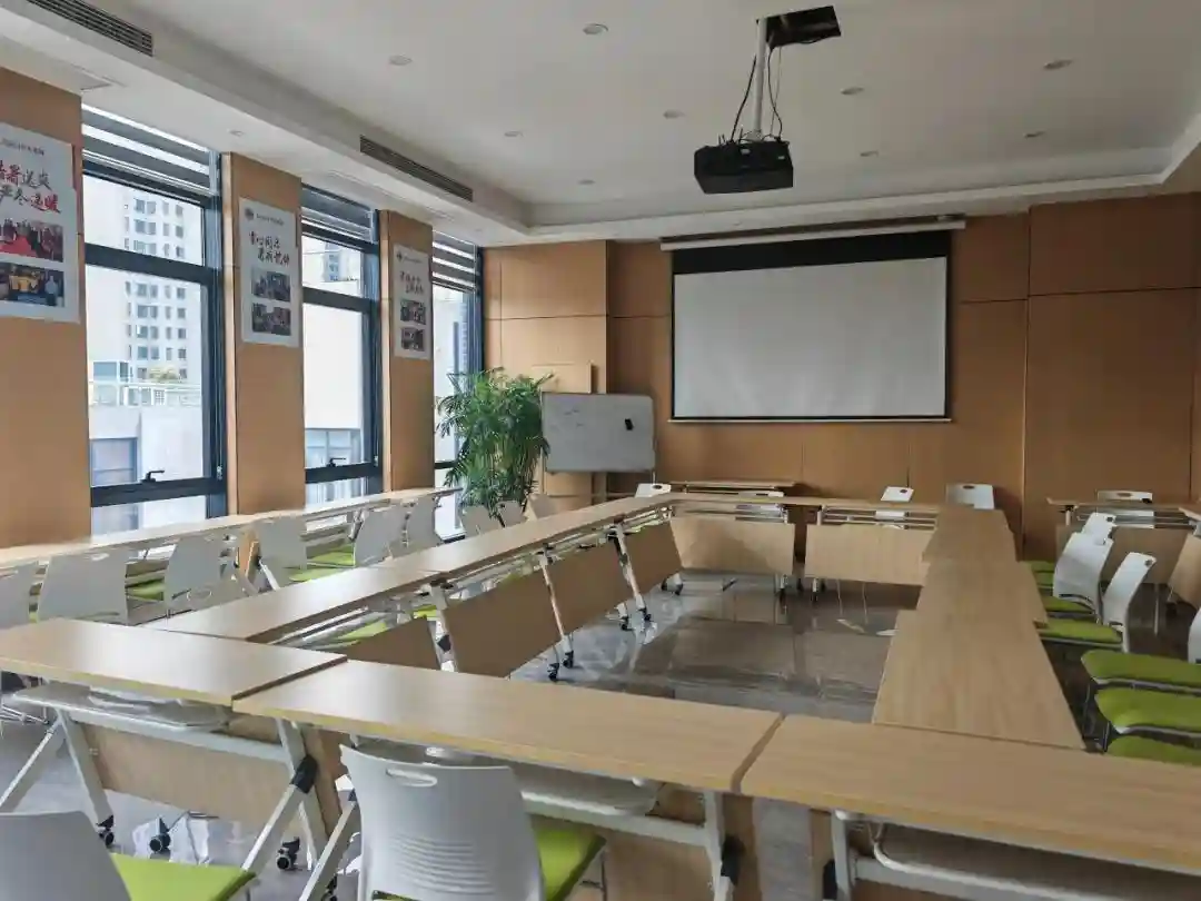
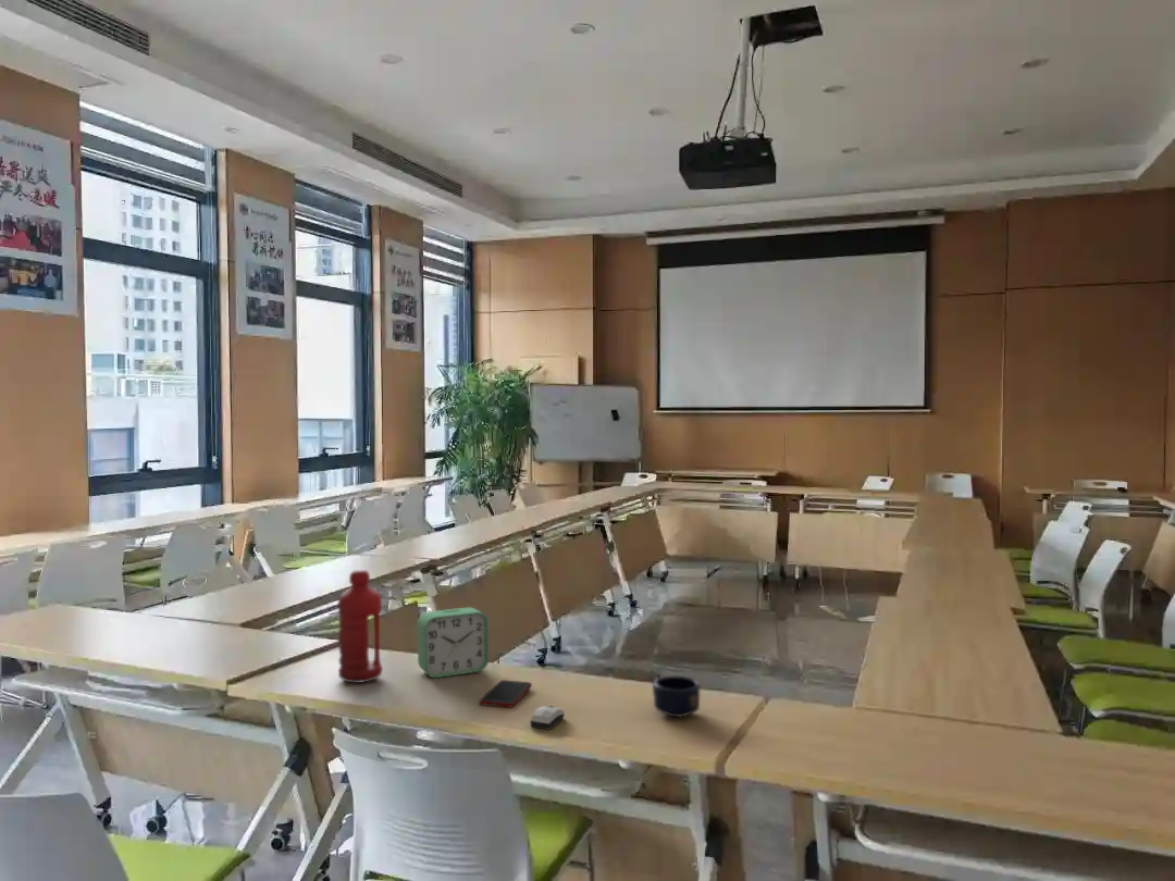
+ cell phone (506, 693)
+ alarm clock (453, 641)
+ mug (672, 696)
+ computer mouse (547, 715)
+ water bottle (360, 624)
